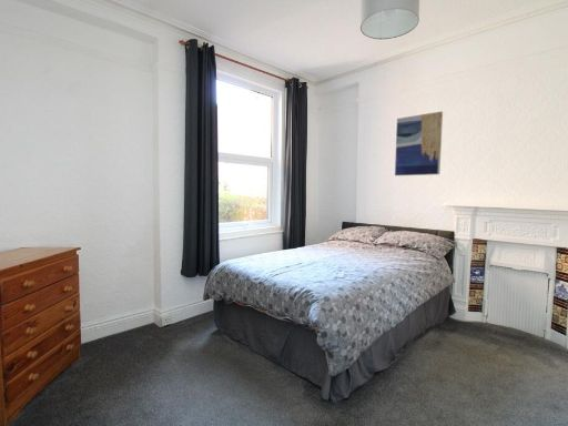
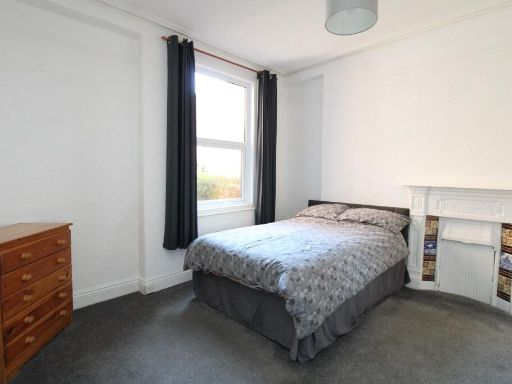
- wall art (417, 145)
